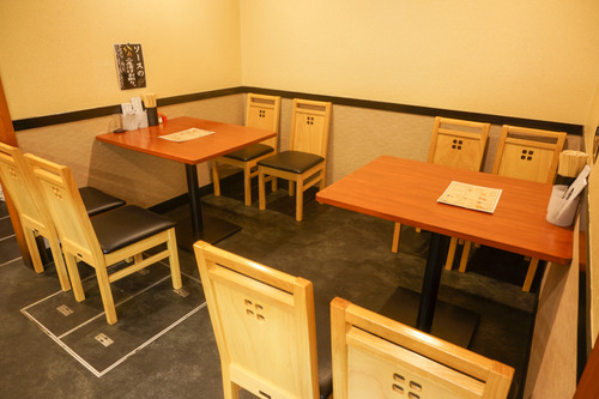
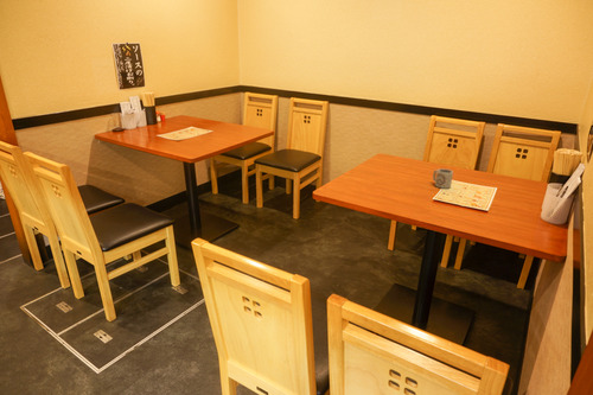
+ cup (441, 177)
